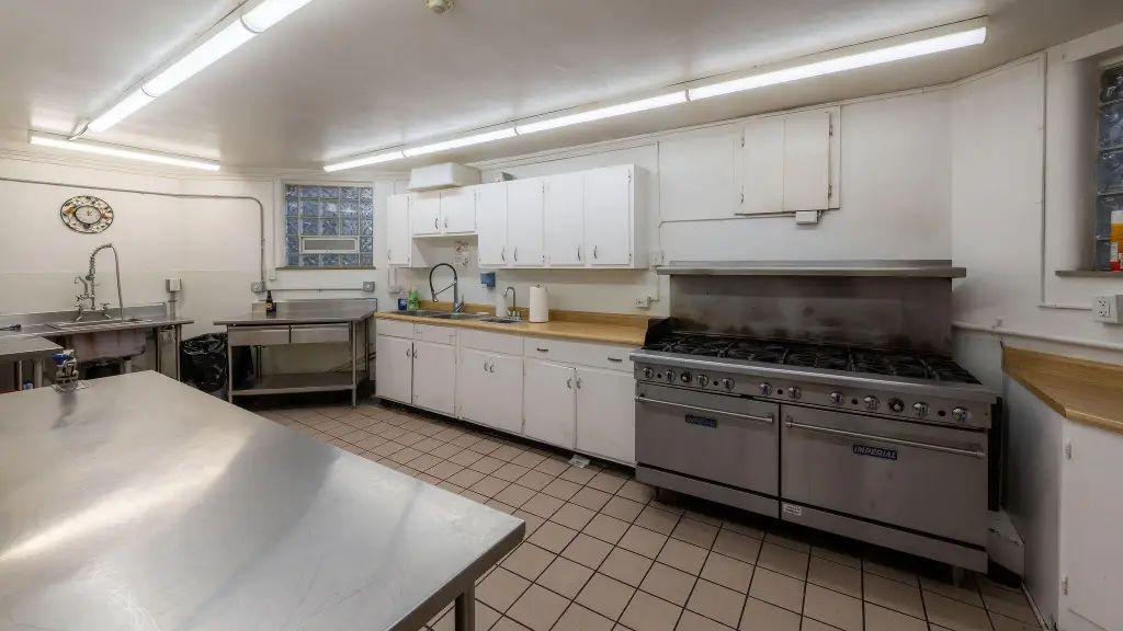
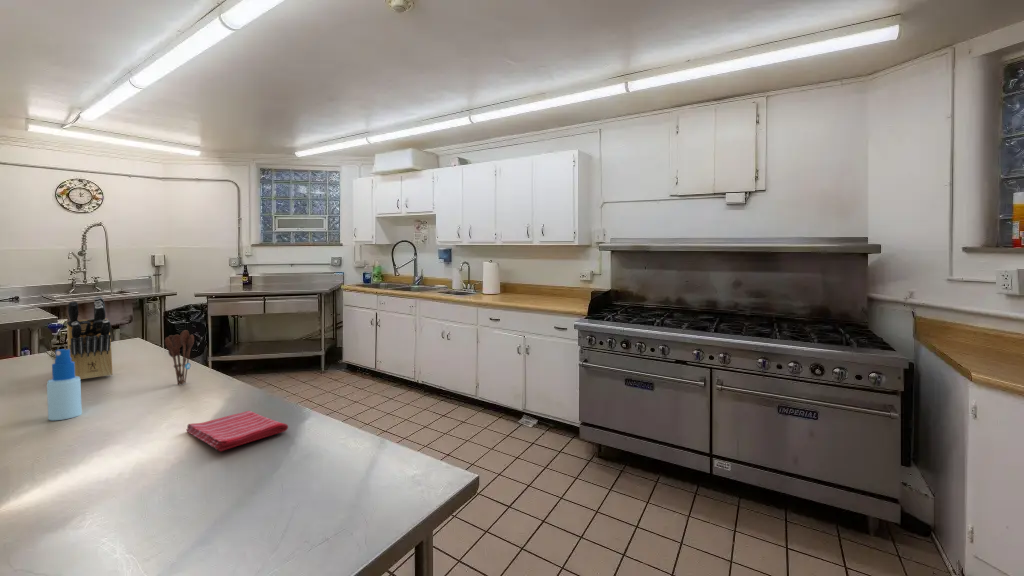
+ spray bottle (64, 382)
+ knife block (88, 335)
+ utensil holder (179, 357)
+ dish towel (237, 427)
